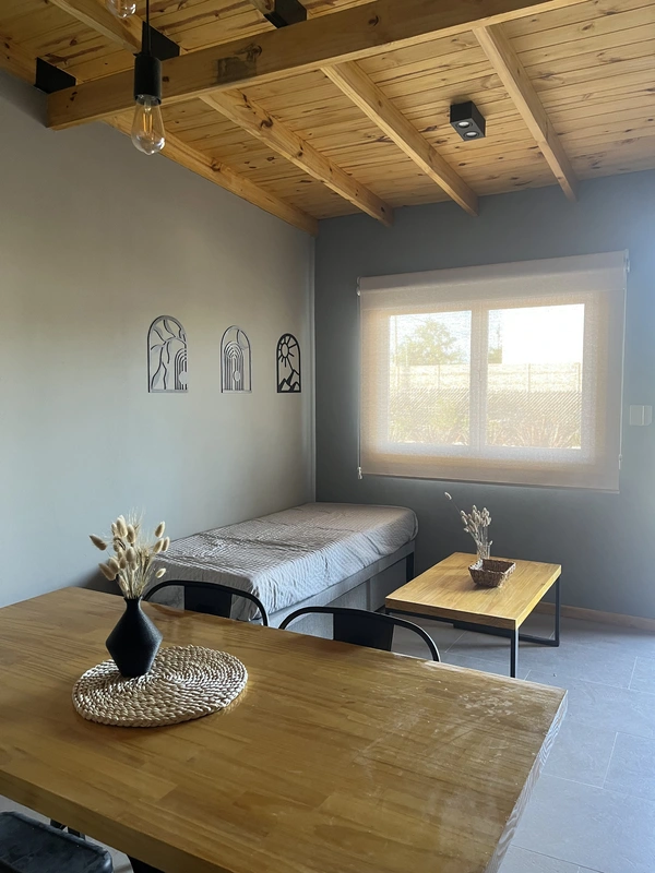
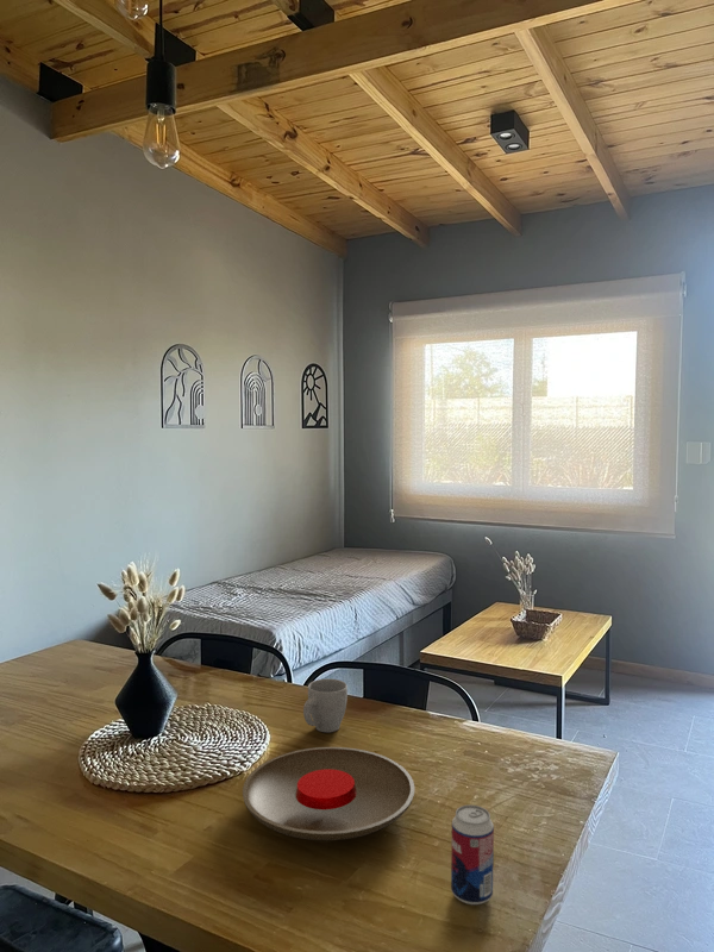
+ beverage can (471, 853)
+ mug (322, 708)
+ plate (328, 795)
